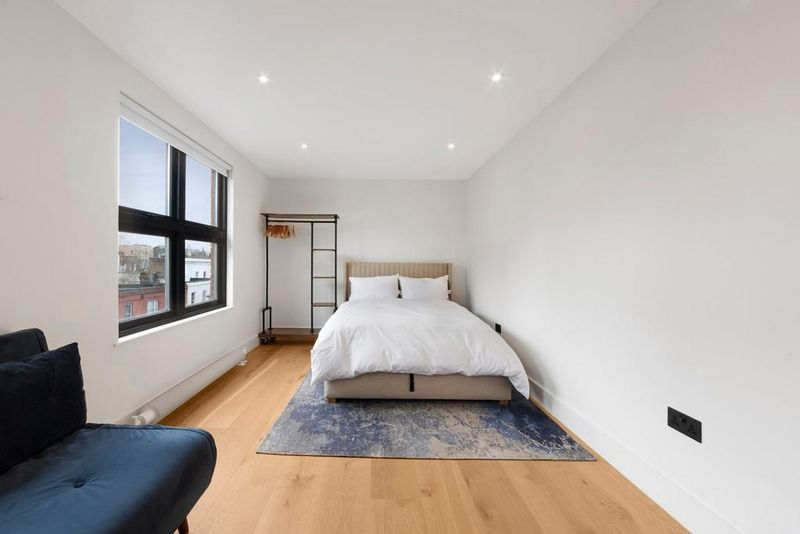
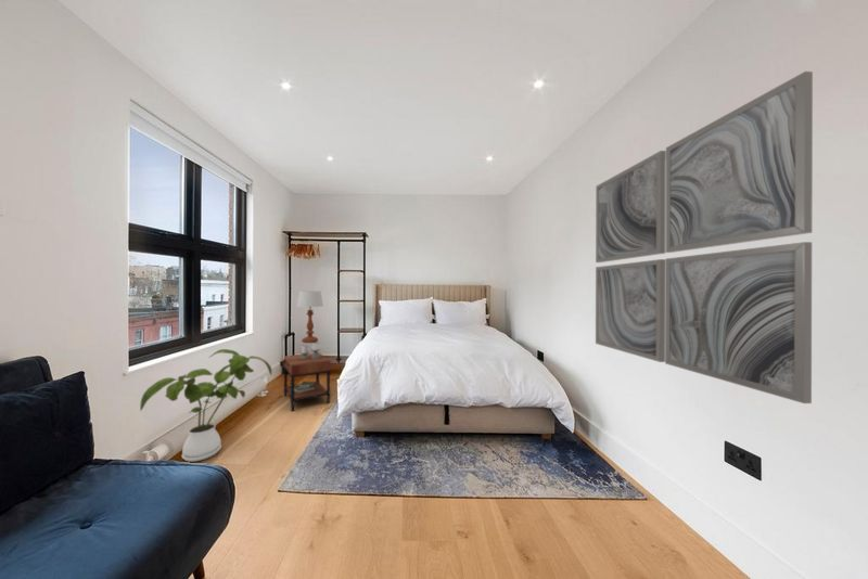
+ wall art (666, 258)
+ house plant (222, 399)
+ table lamp (309, 332)
+ side table (306, 371)
